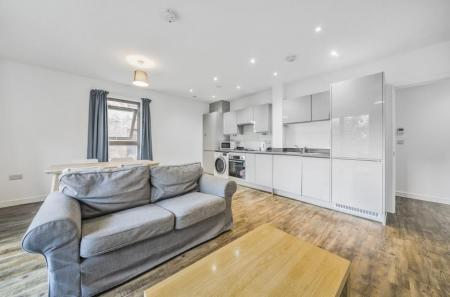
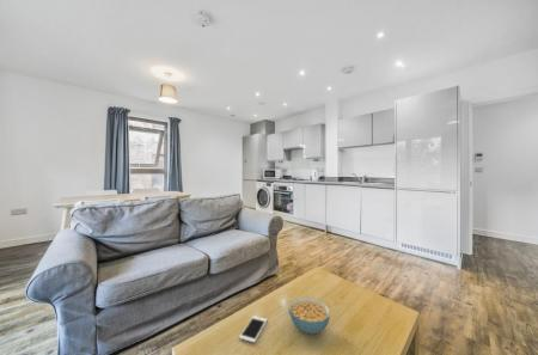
+ cell phone (253, 328)
+ cereal bowl (308, 318)
